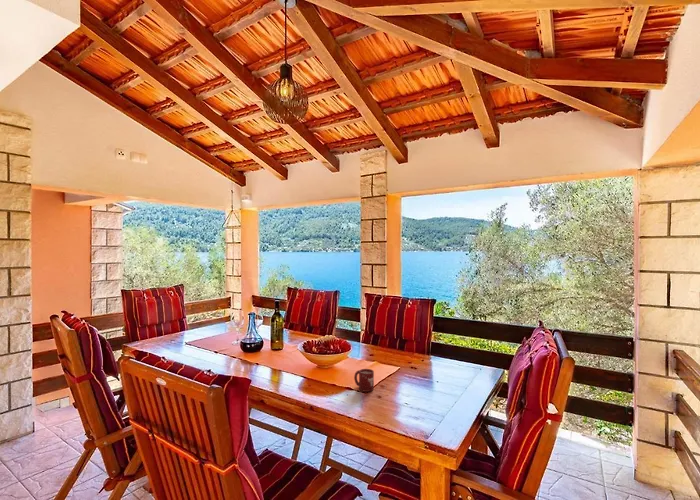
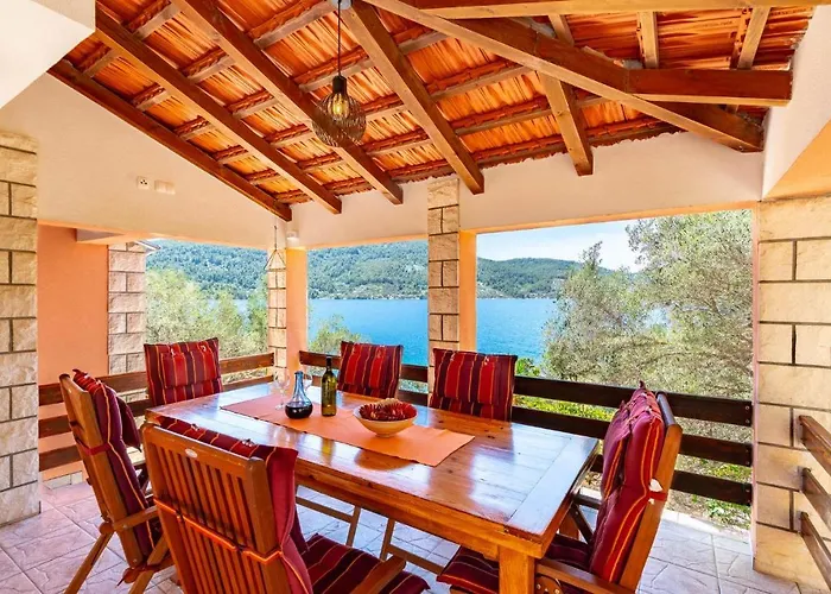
- cup (363, 379)
